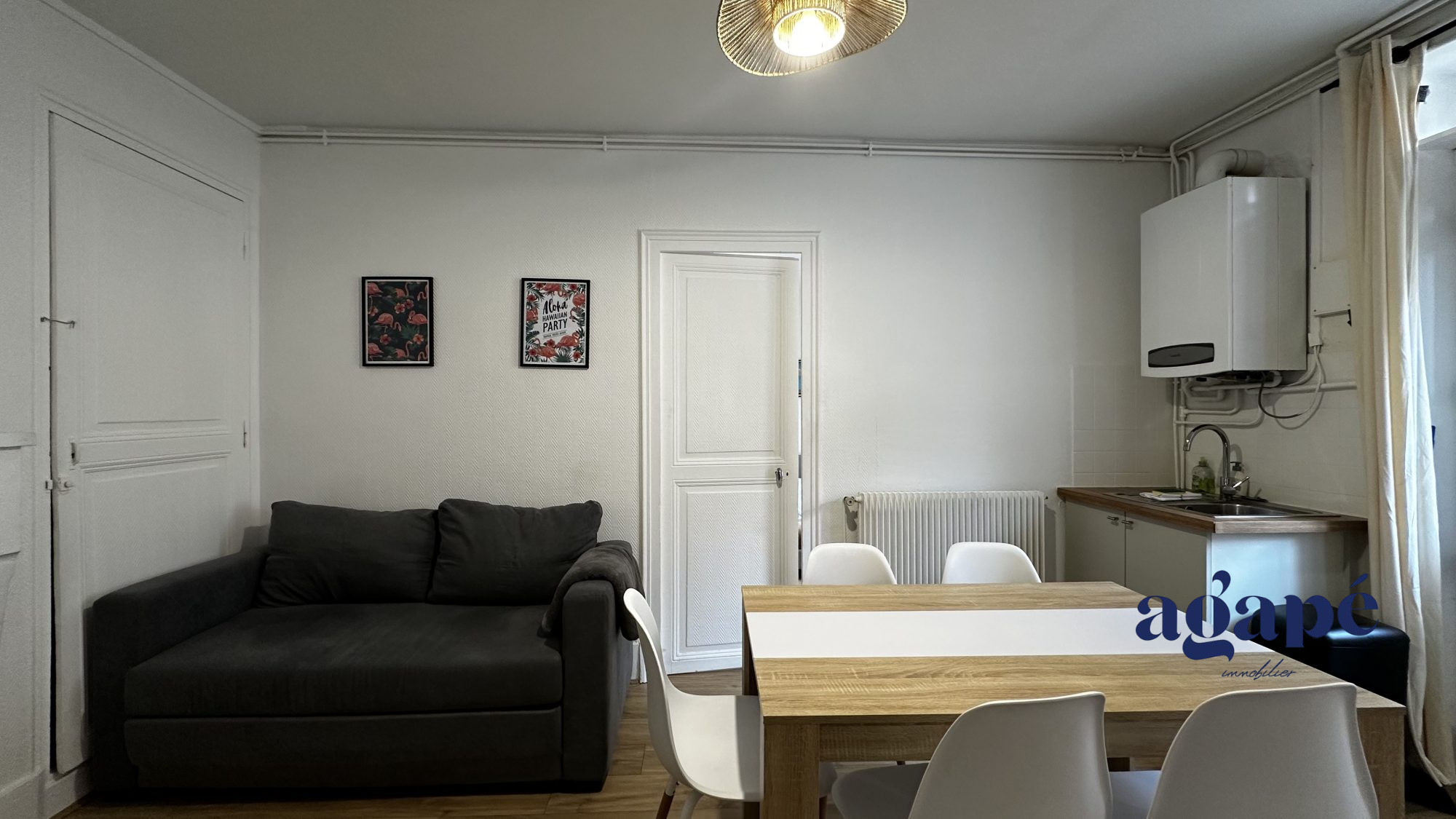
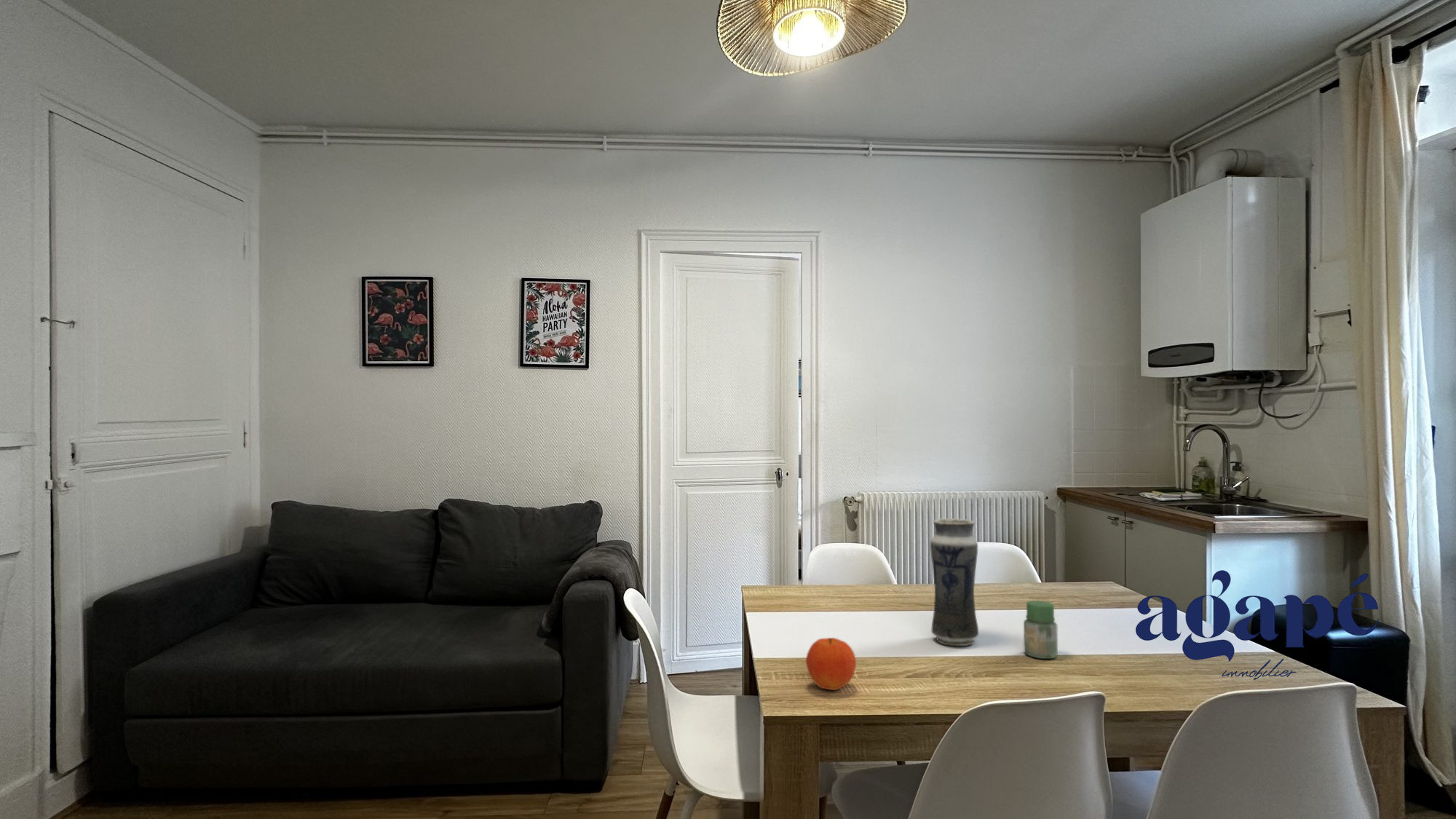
+ vase (954, 580)
+ fruit (831, 662)
+ jar (1040, 628)
